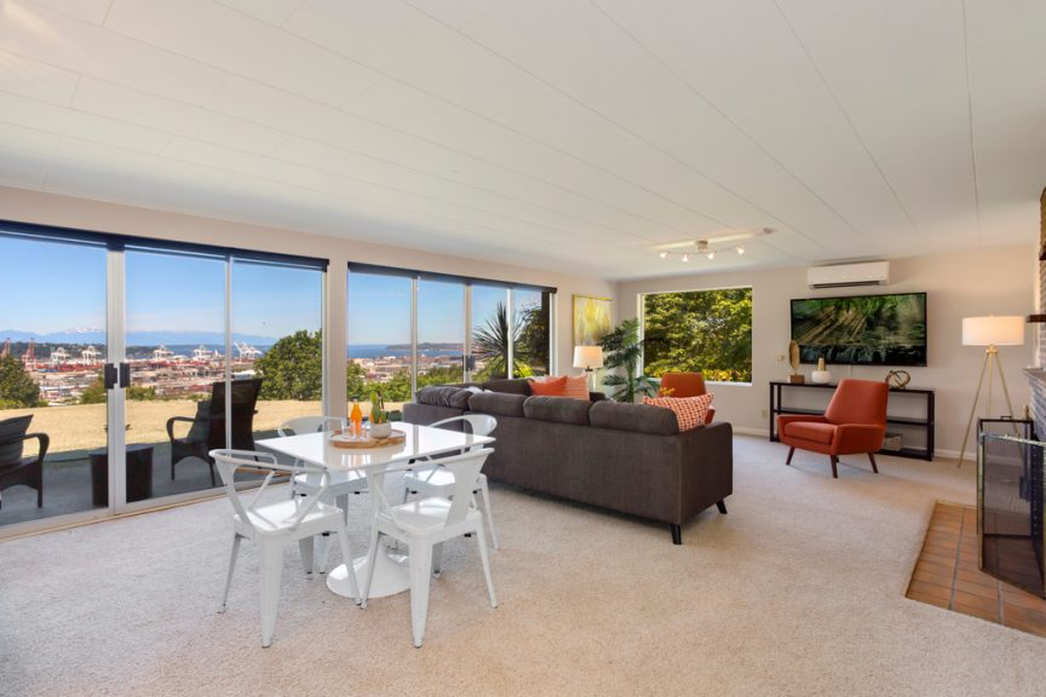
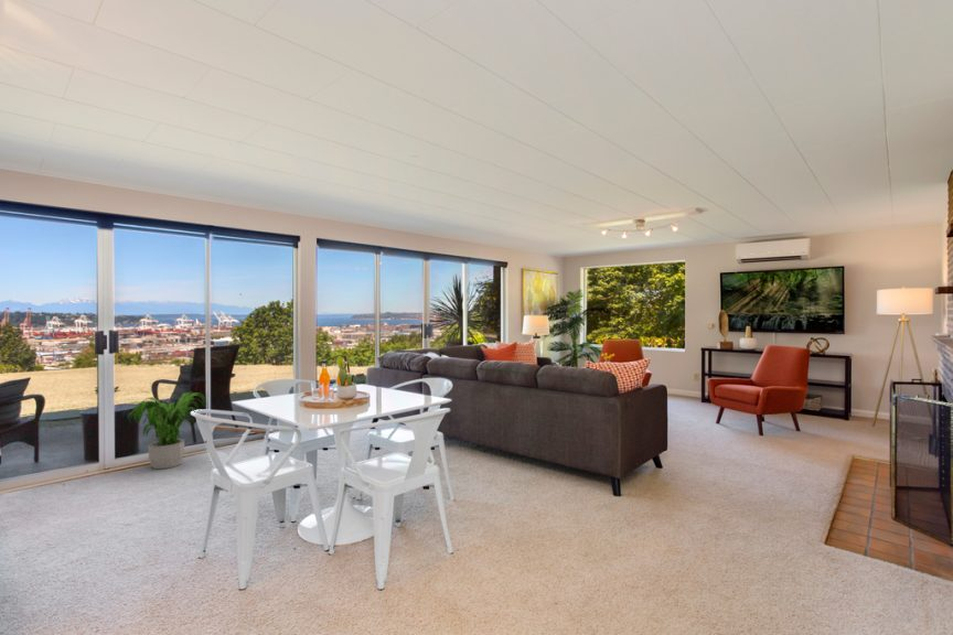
+ potted plant (170, 429)
